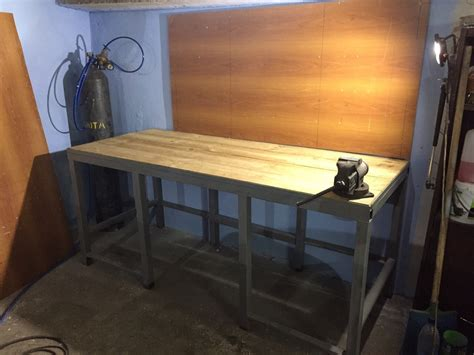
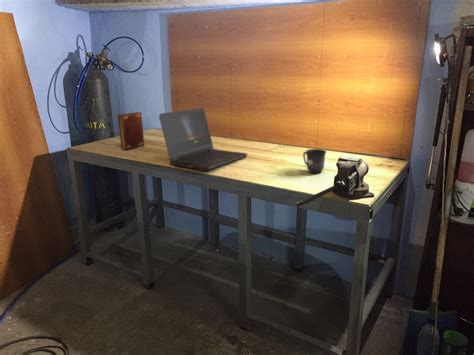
+ laptop computer (205, 136)
+ mug (312, 160)
+ book (131, 130)
